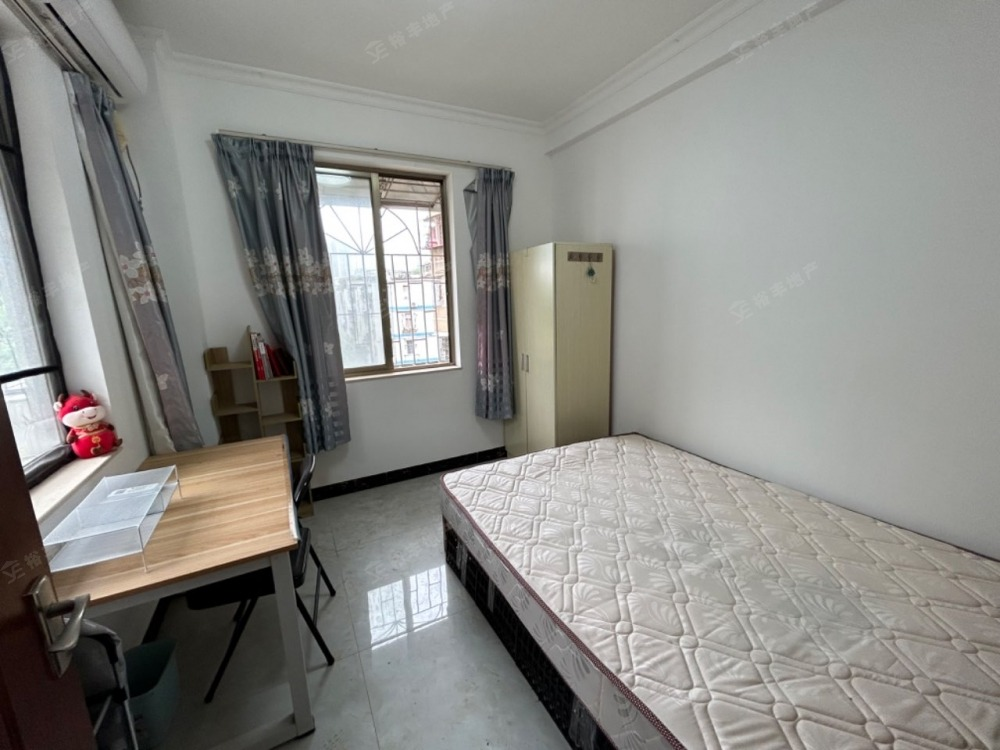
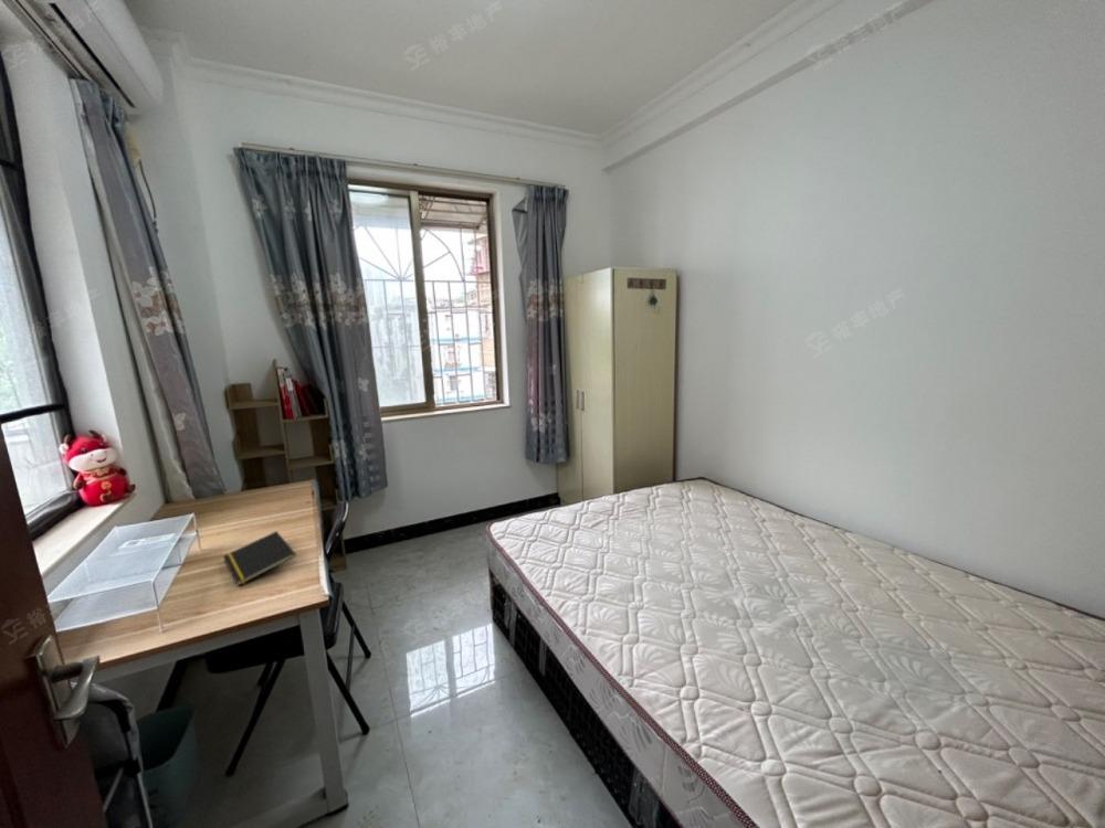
+ notepad (259, 555)
